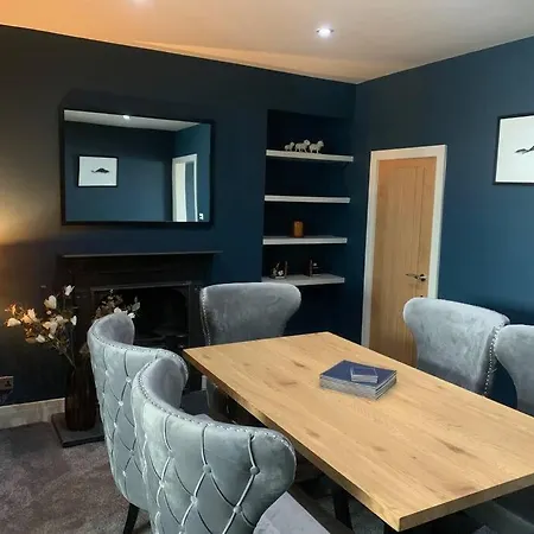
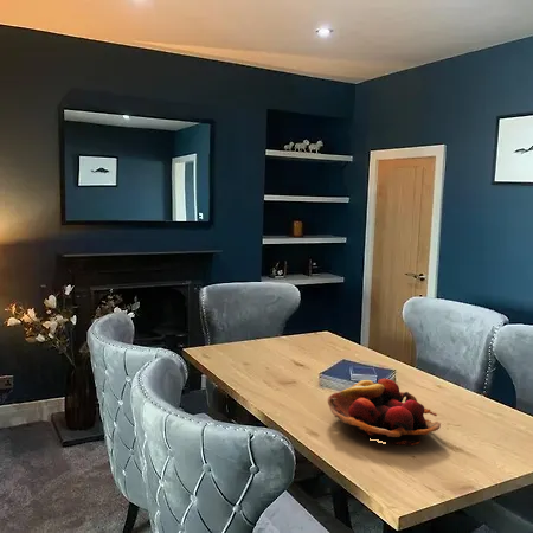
+ fruit basket (379, 406)
